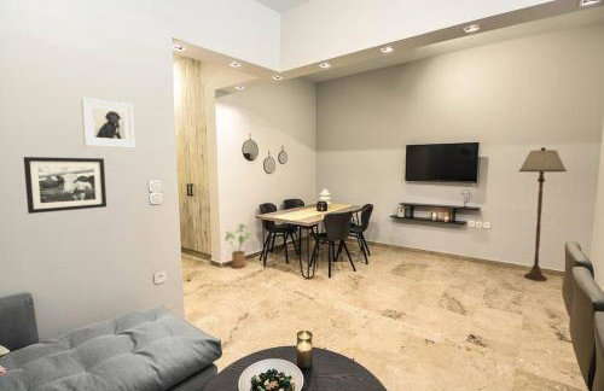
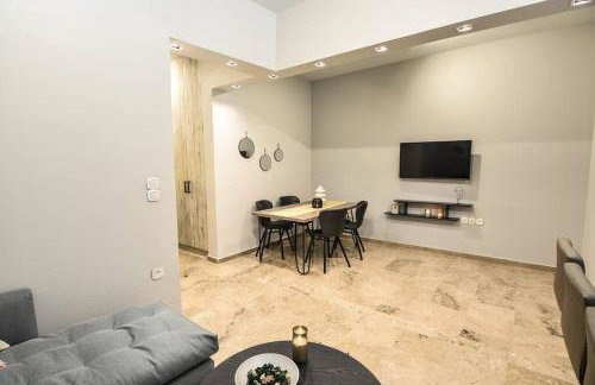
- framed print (109, 123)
- picture frame (68, 183)
- house plant (240, 245)
- floor lamp (539, 214)
